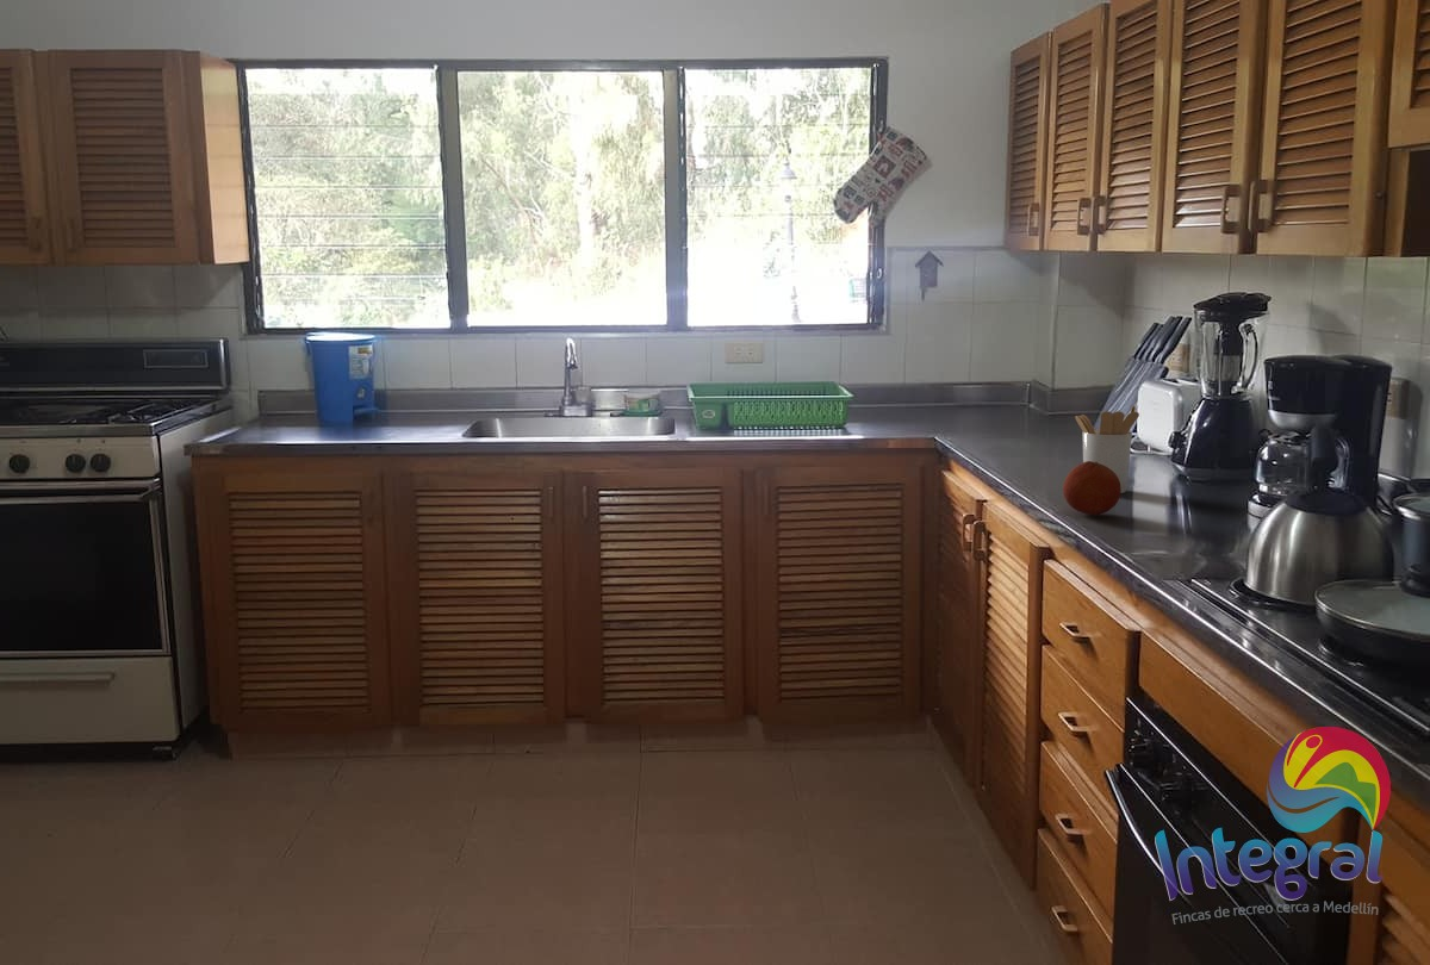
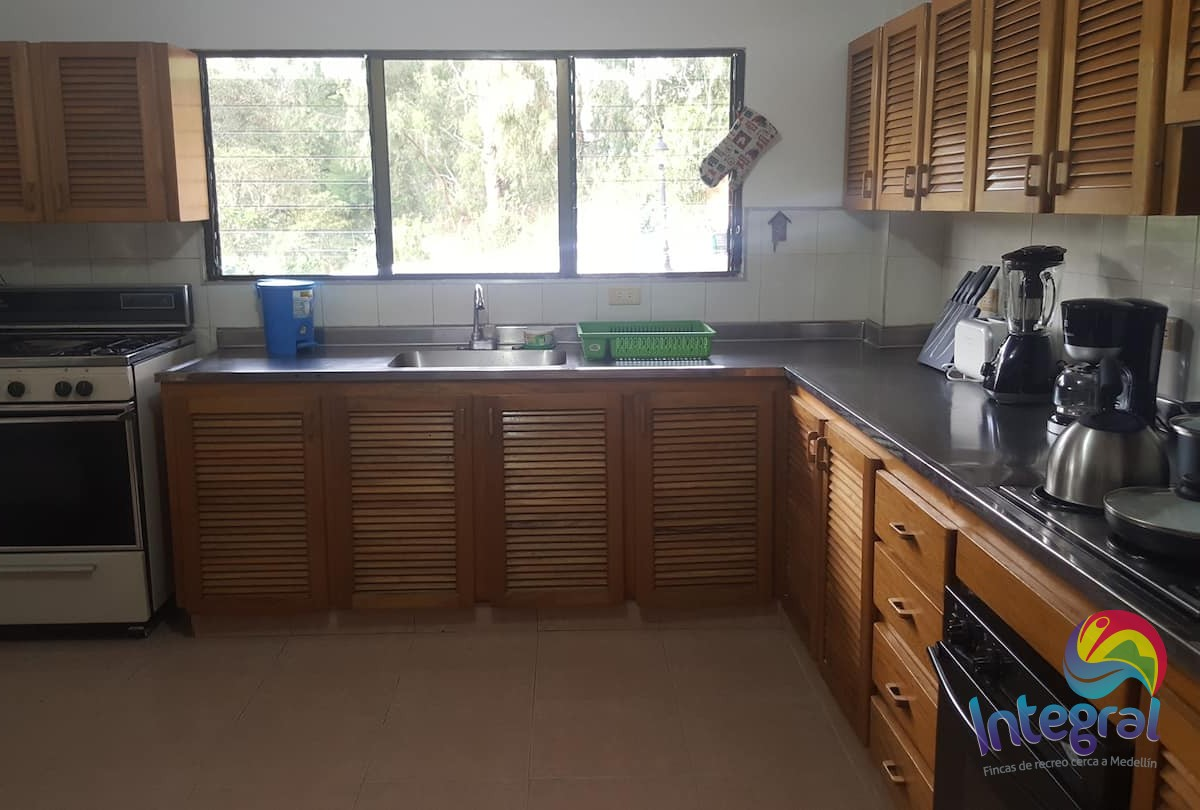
- fruit (1092, 487)
- utensil holder (1111, 448)
